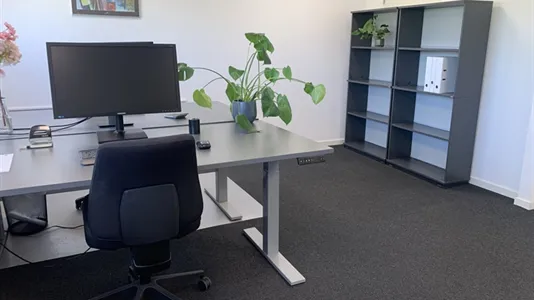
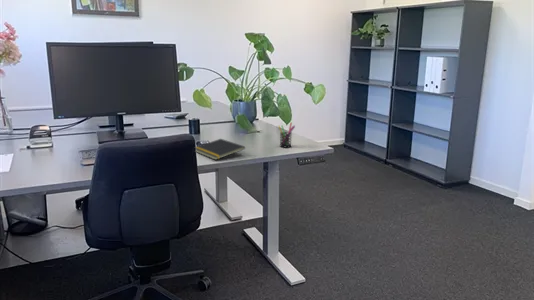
+ notepad (218, 148)
+ pen holder (286, 134)
